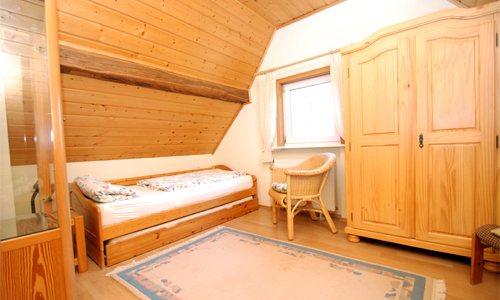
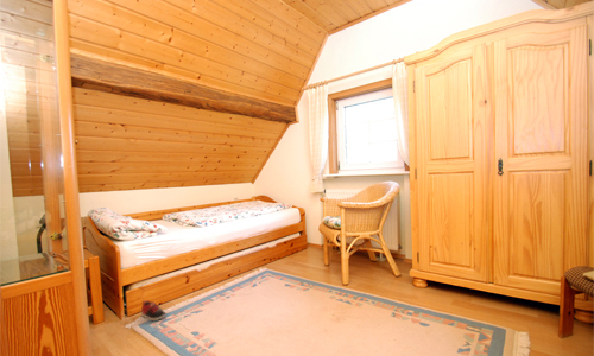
+ shoe (152, 310)
